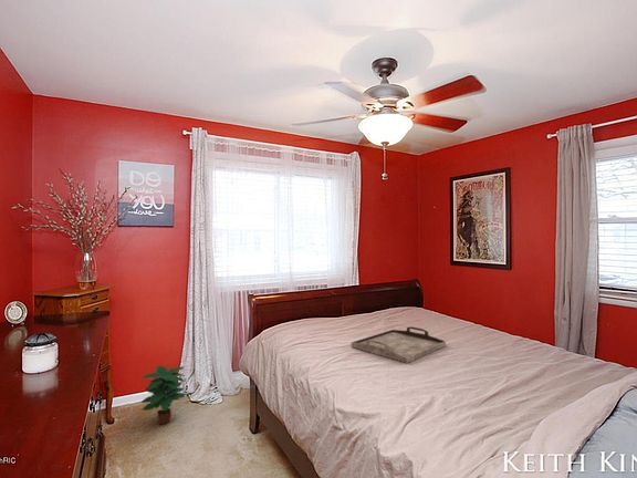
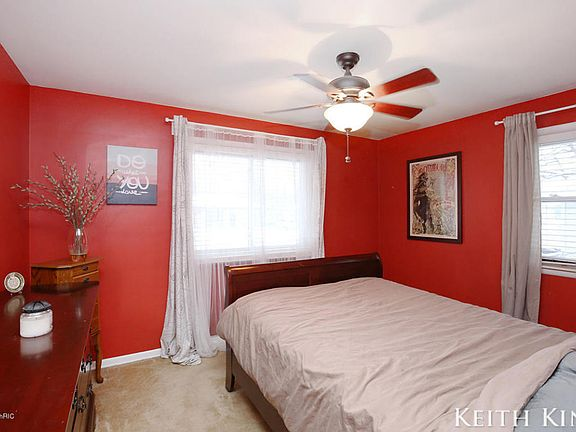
- potted plant (164, 395)
- serving tray (398, 340)
